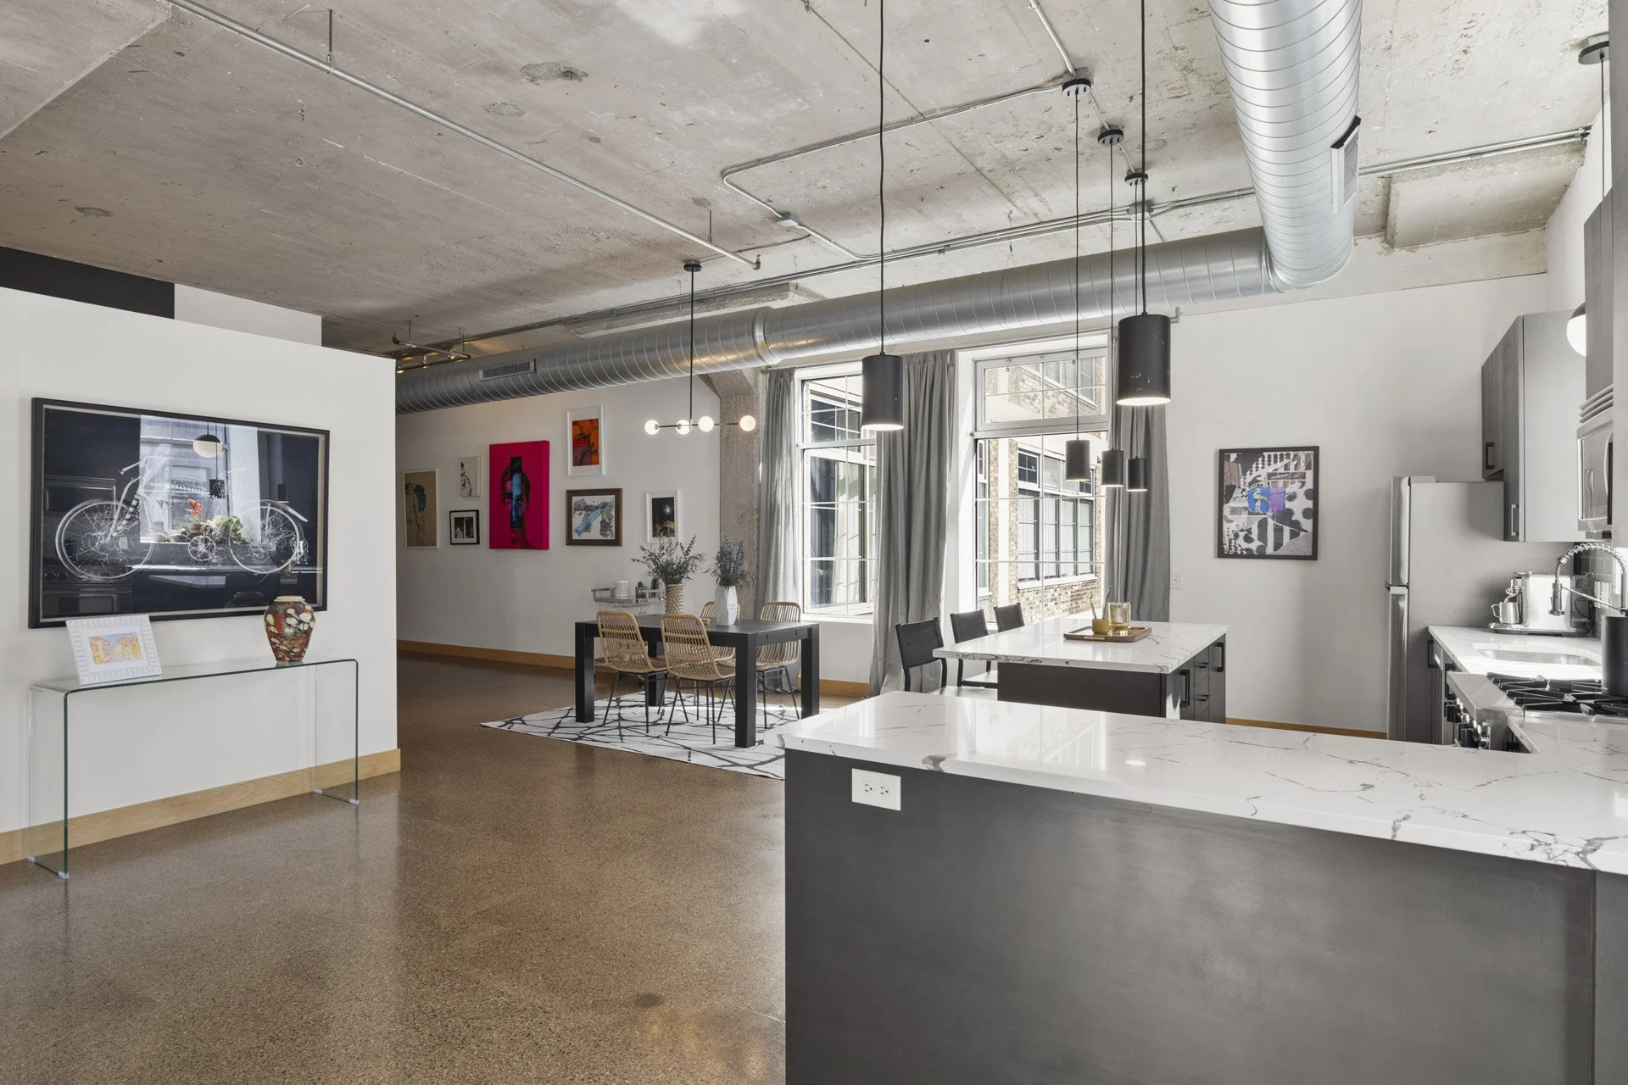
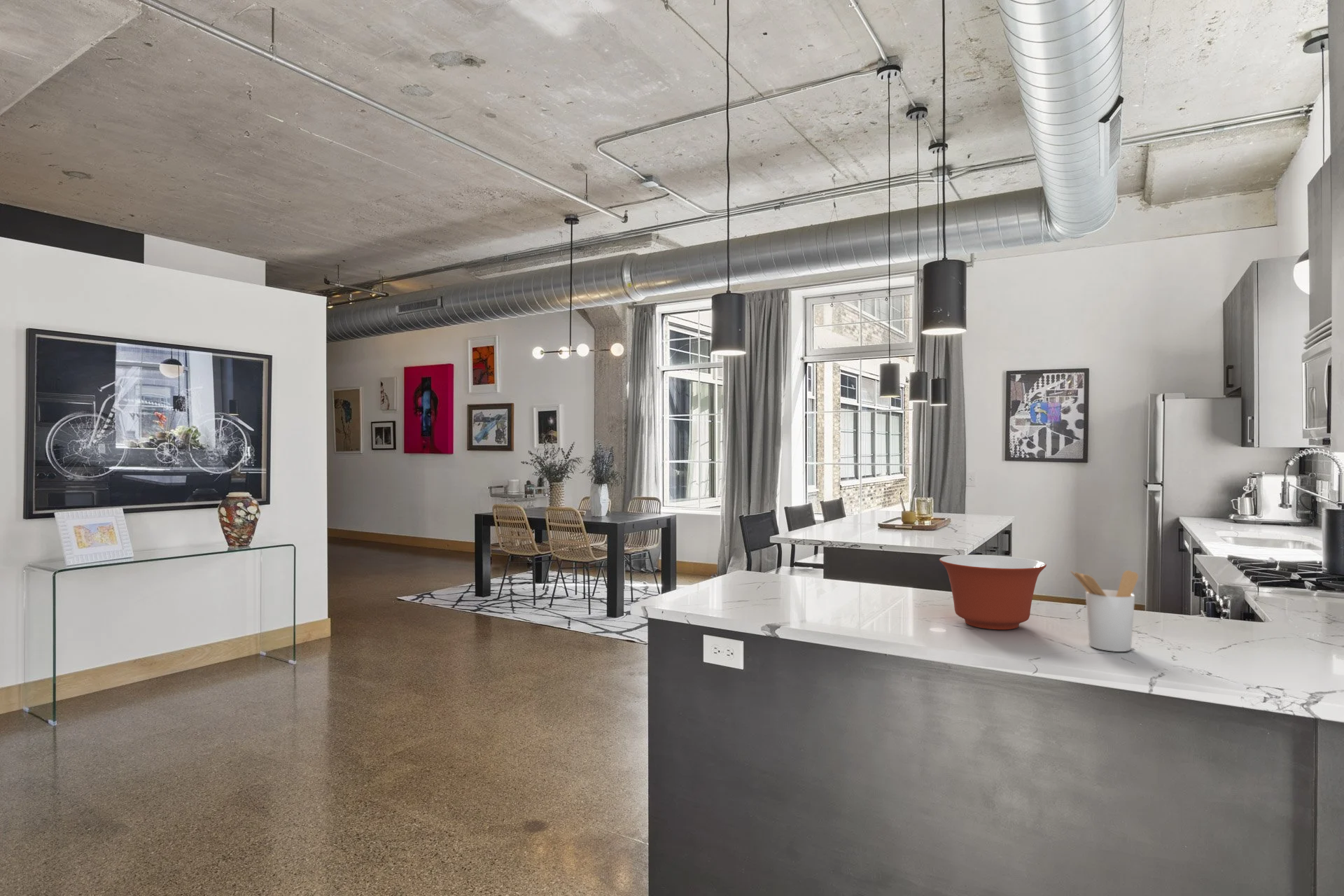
+ utensil holder (1101, 608)
+ mixing bowl (991, 592)
